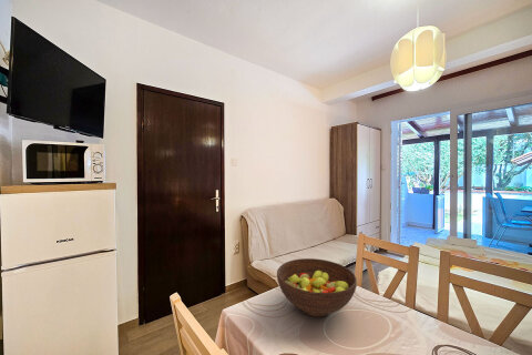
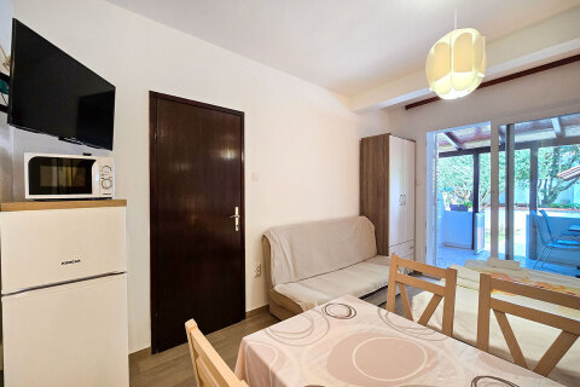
- fruit bowl (315, 290)
